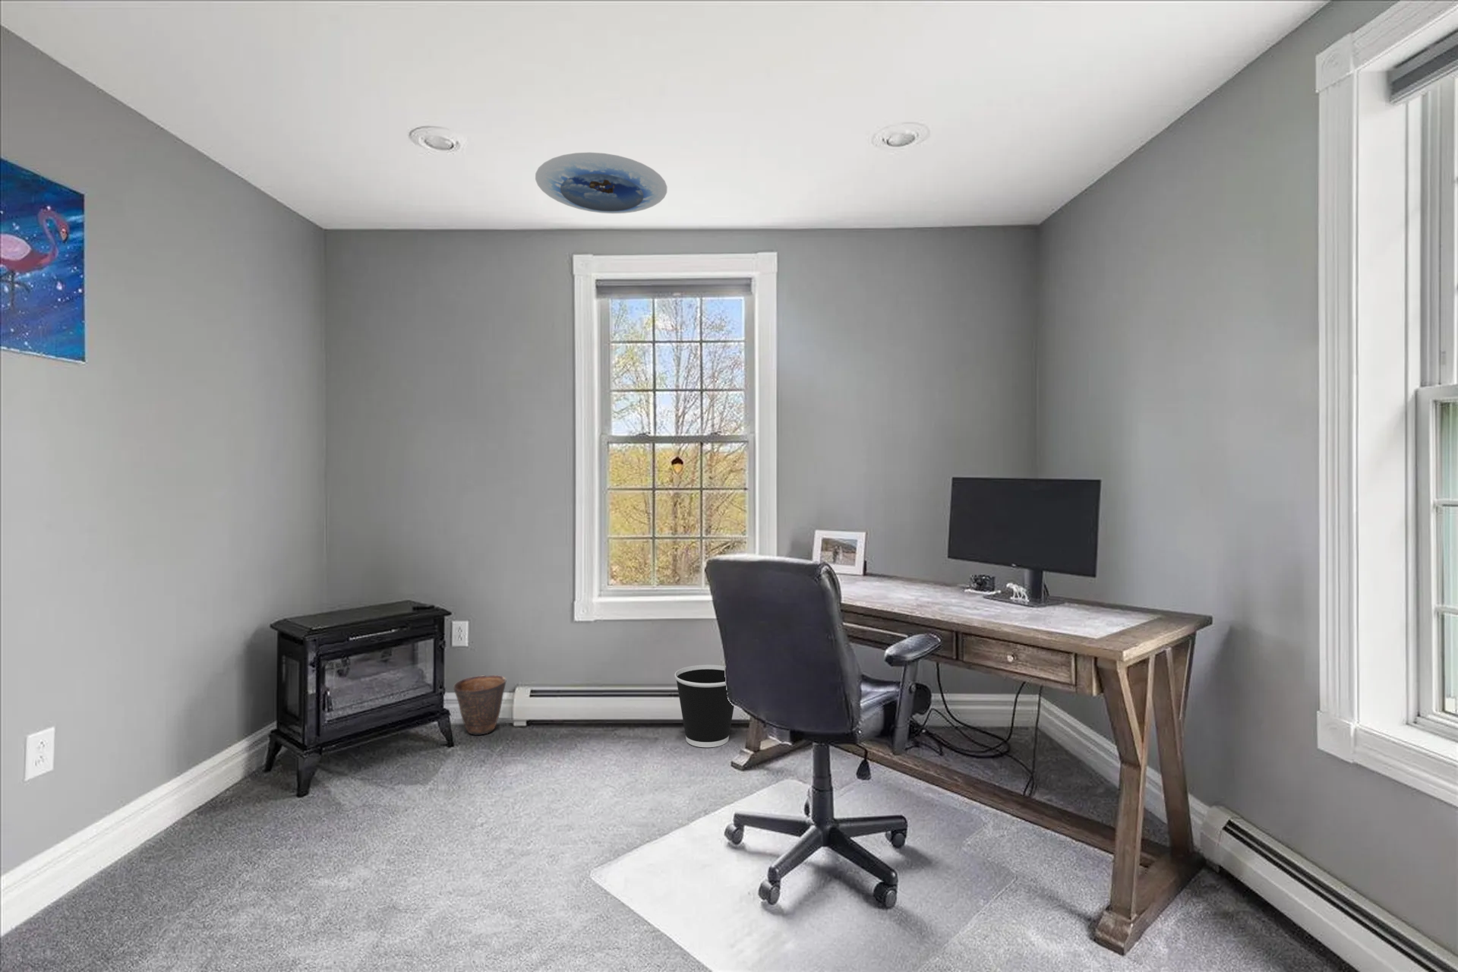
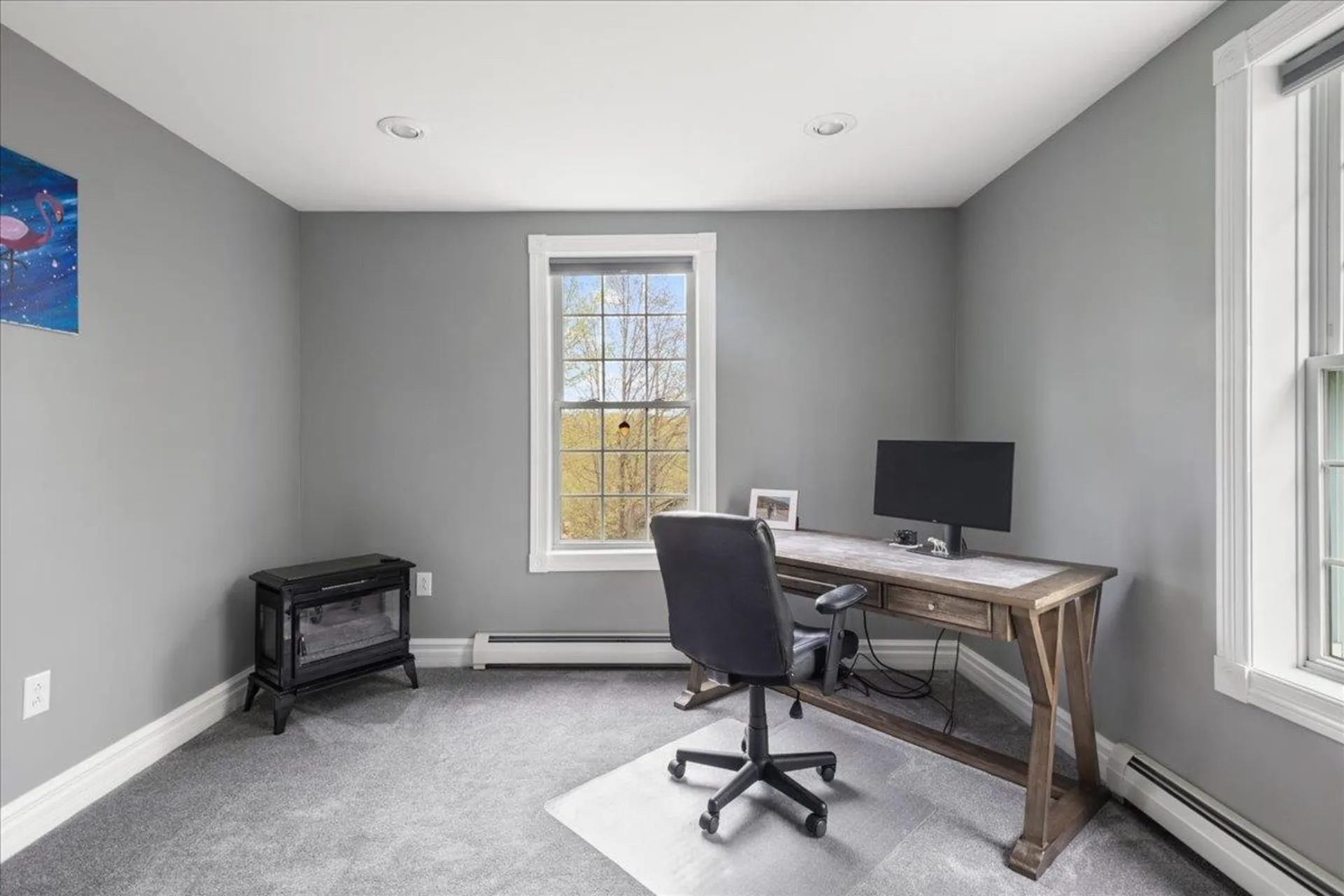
- wastebasket (707, 706)
- dome light (602, 182)
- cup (479, 706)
